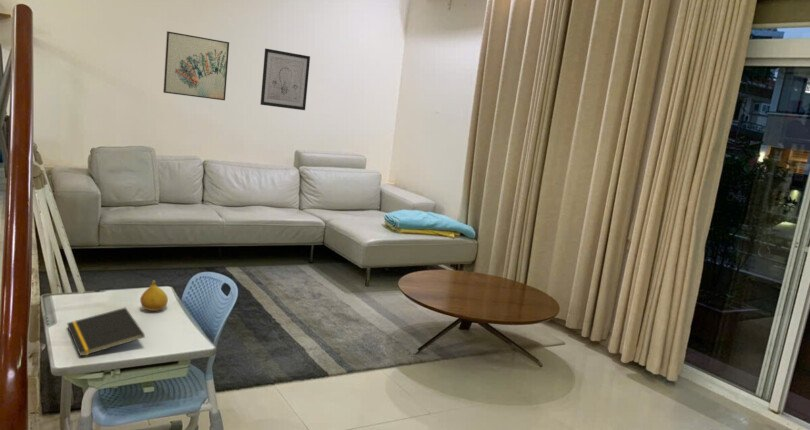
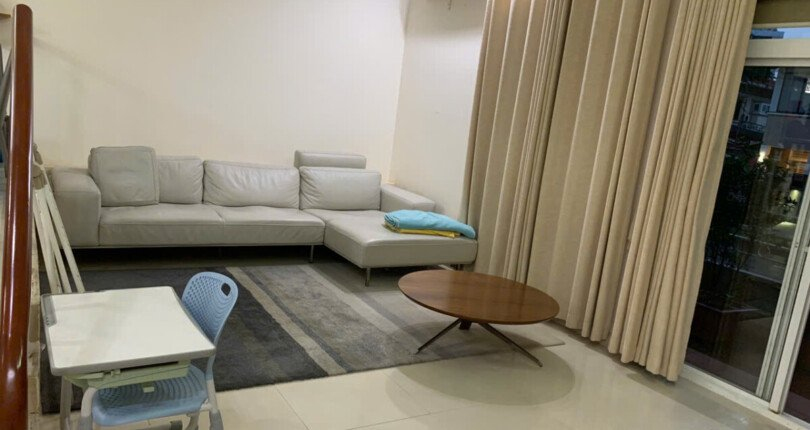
- notepad (104, 330)
- wall art (196, 67)
- wall art (285, 80)
- fruit (154, 294)
